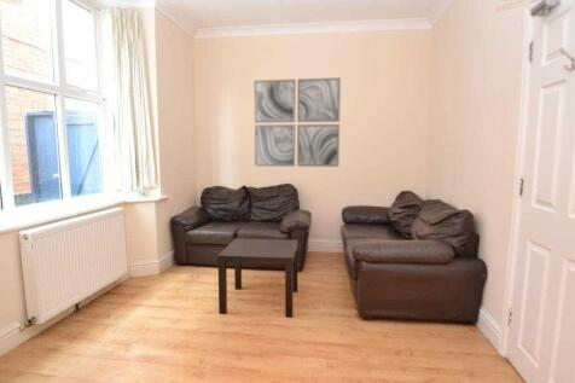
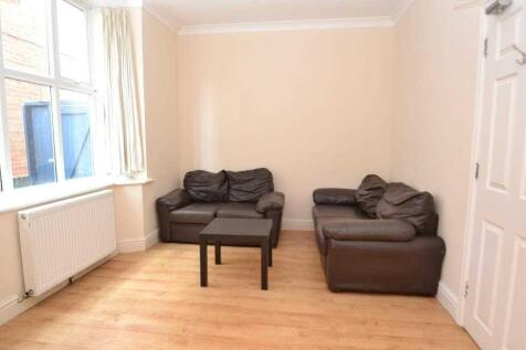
- wall art (297, 124)
